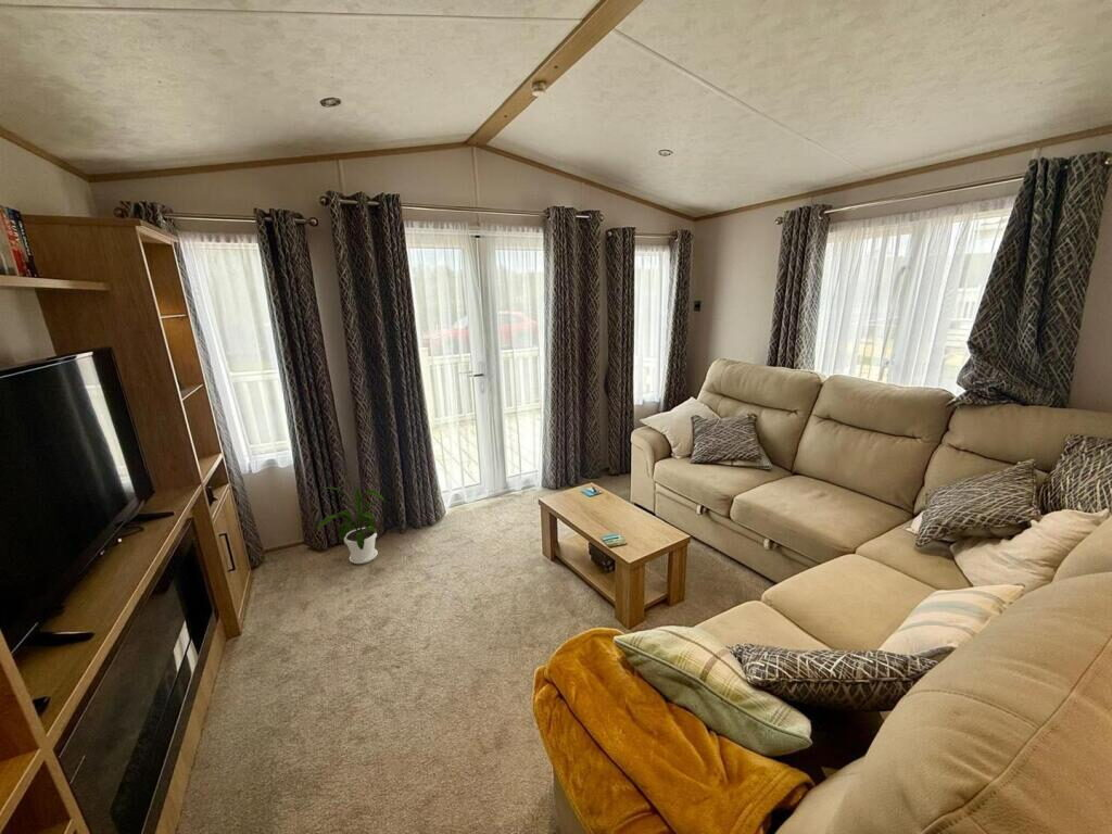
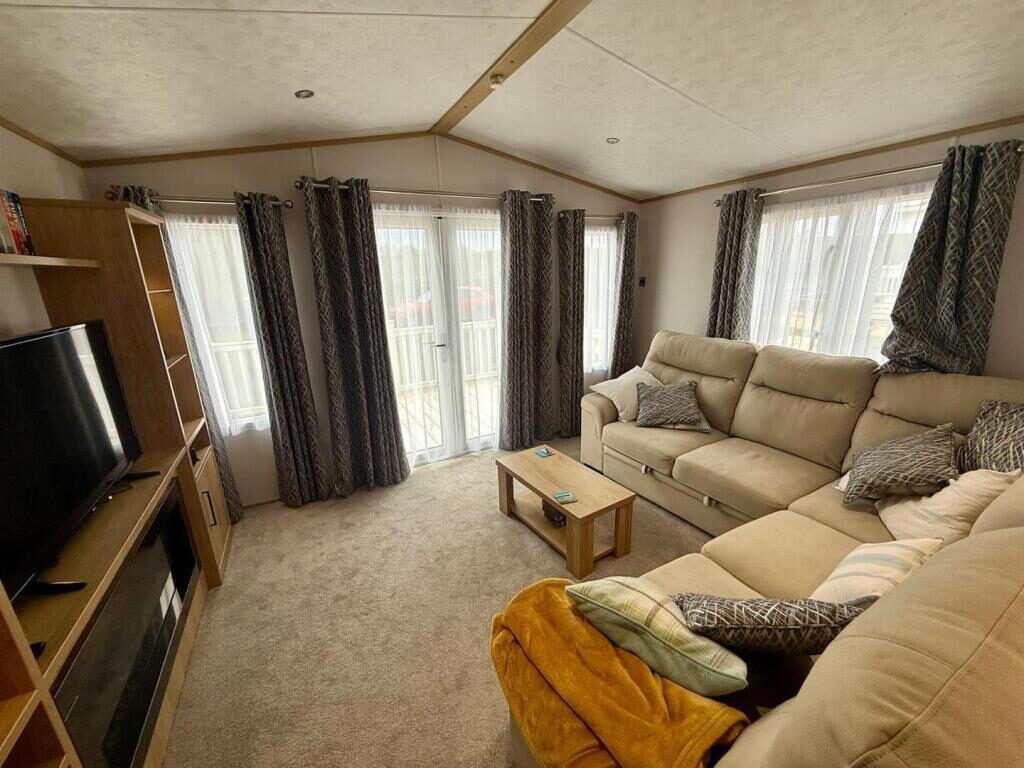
- house plant (354, 522)
